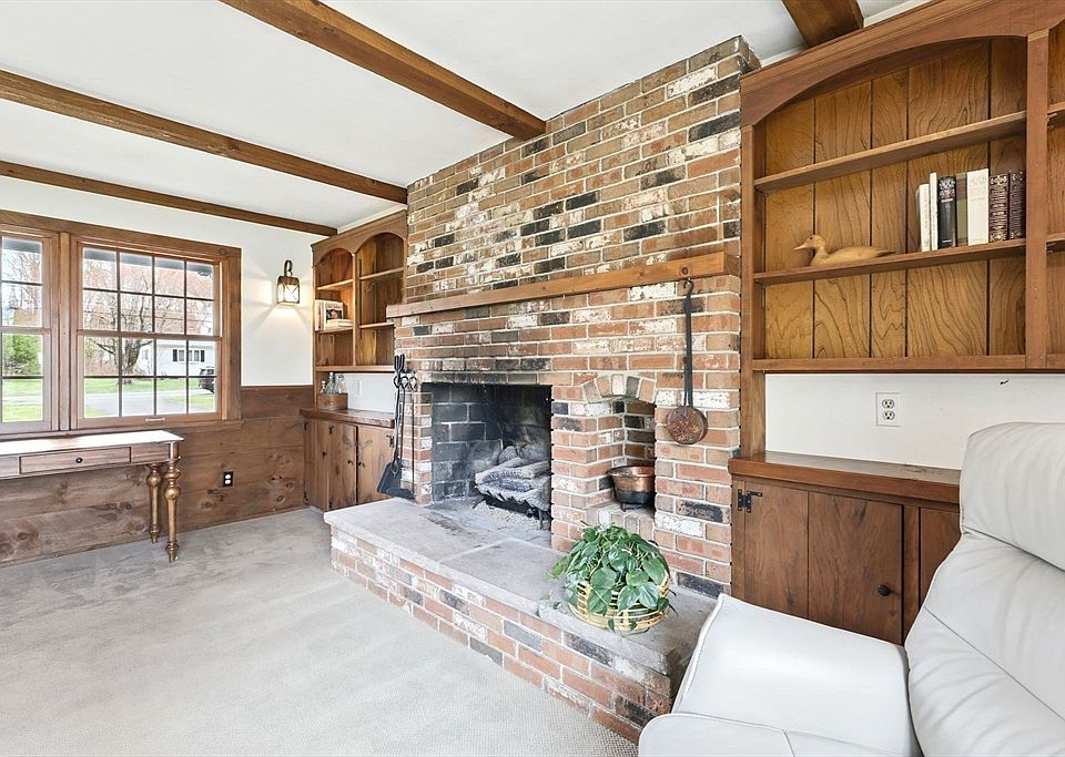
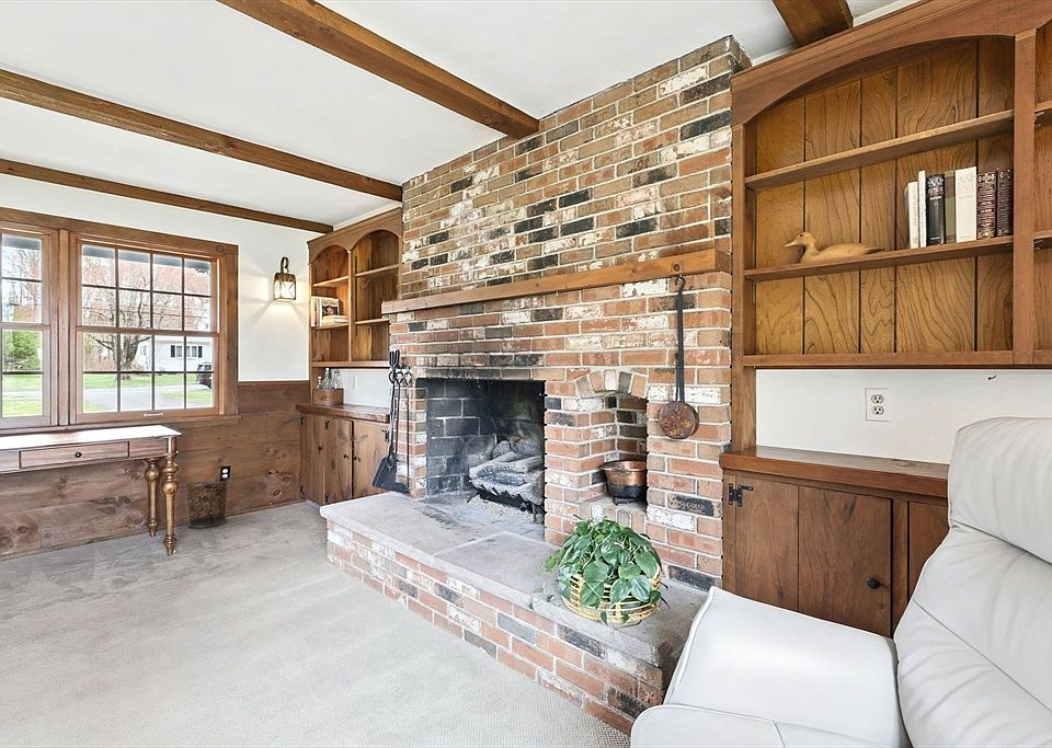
+ waste bin (207, 500)
